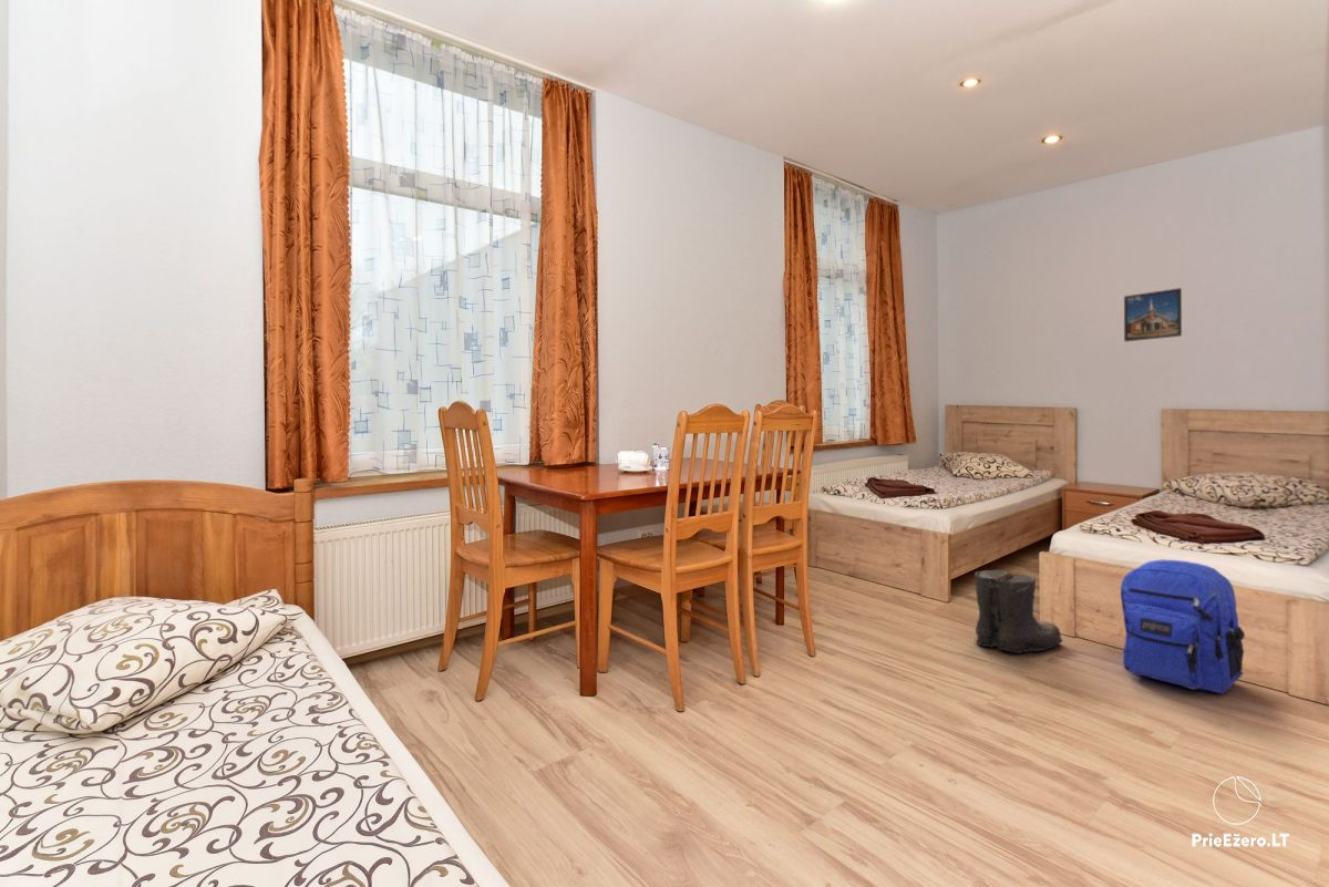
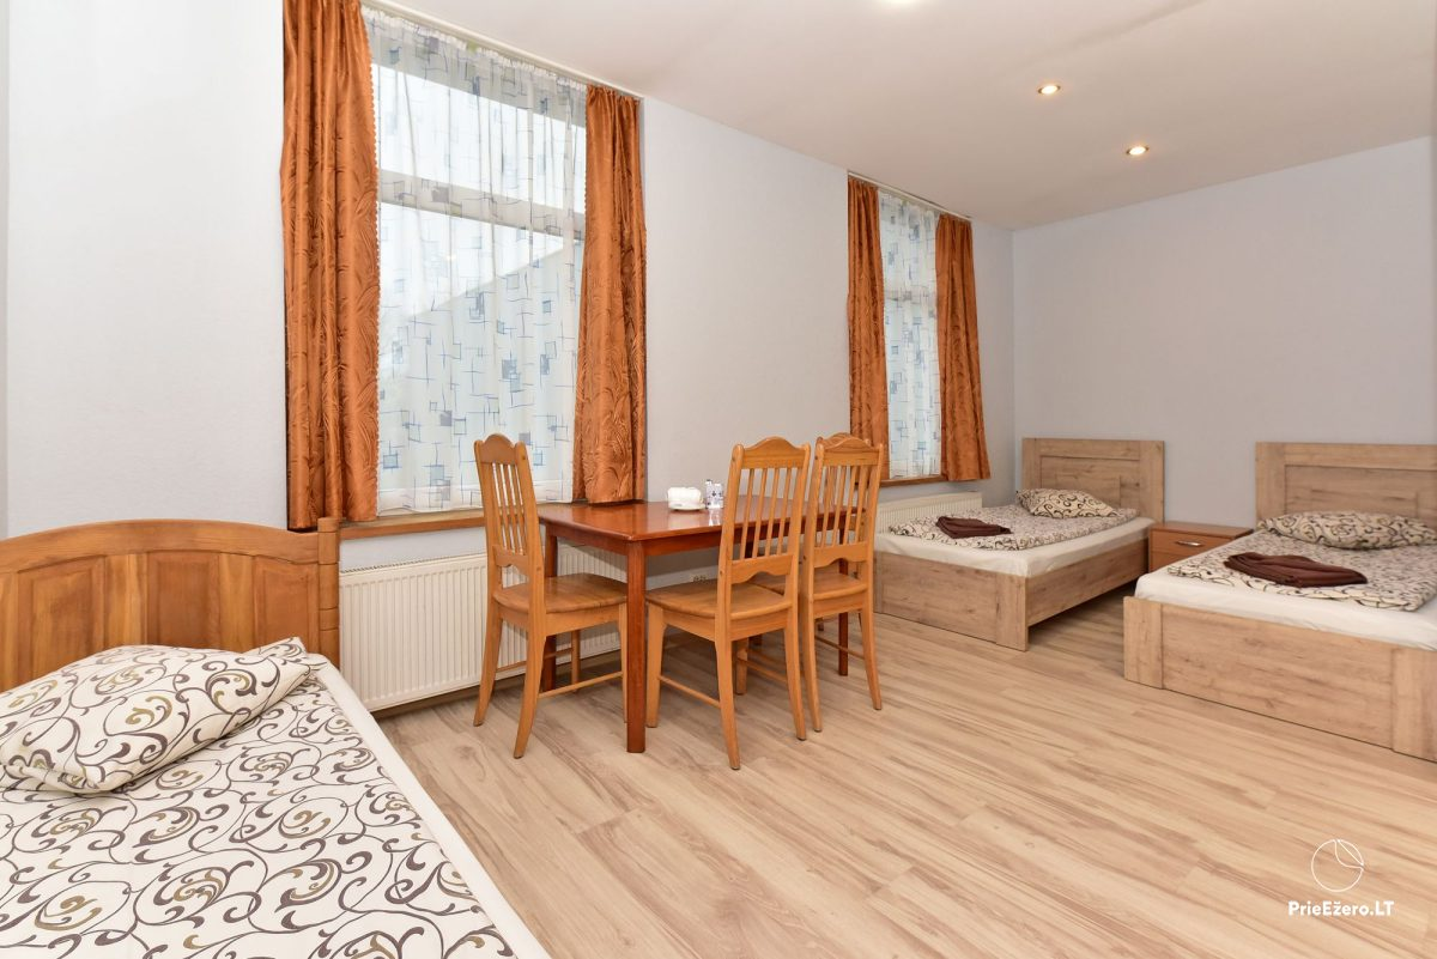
- boots (1017, 607)
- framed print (1152, 316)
- backpack (1178, 621)
